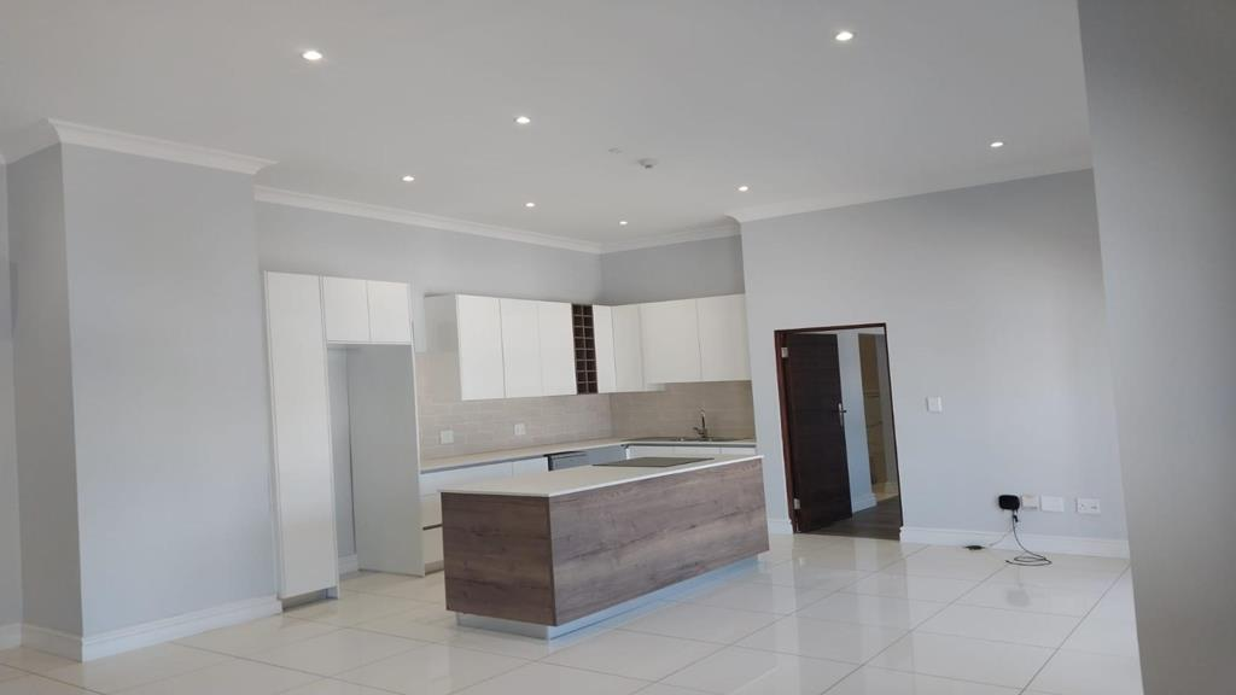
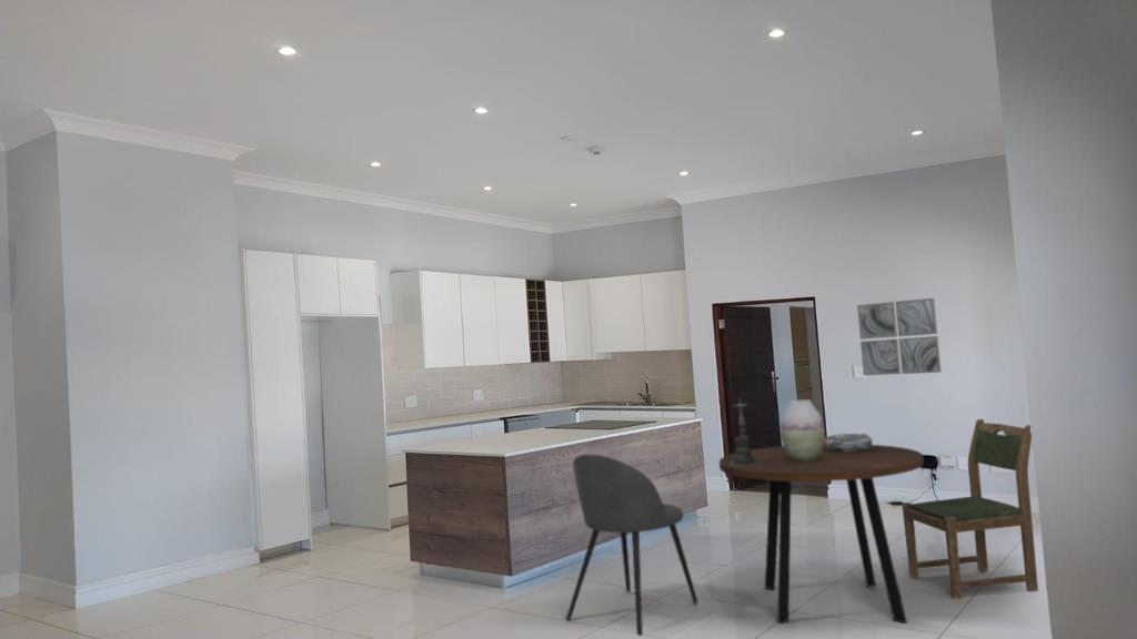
+ vase (802, 429)
+ wall art (898, 338)
+ dining table (855, 527)
+ dining chair (968, 504)
+ decorative bowl (847, 442)
+ candle holder (743, 428)
+ dining chair (626, 529)
